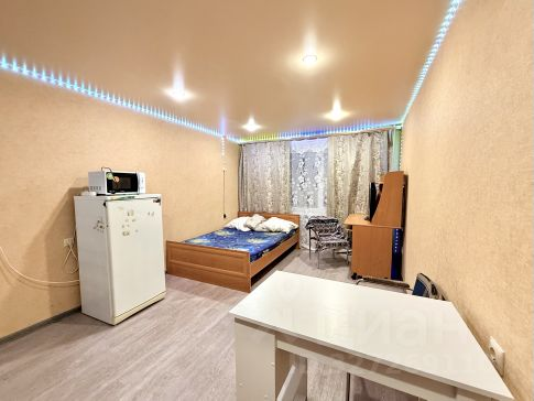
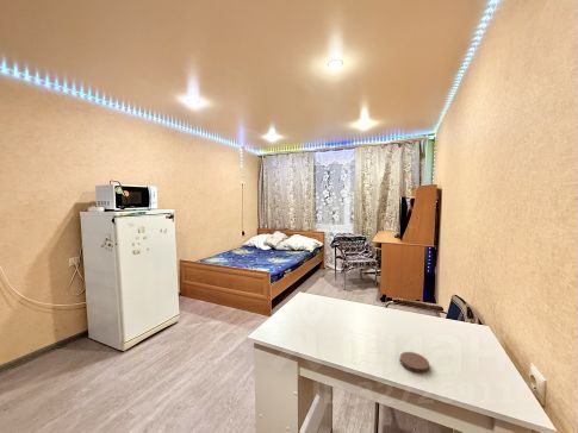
+ coaster (414, 362)
